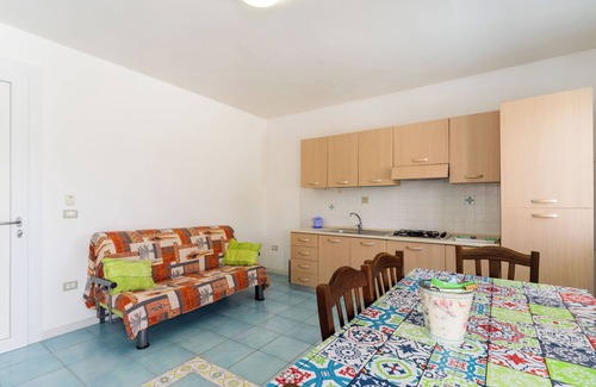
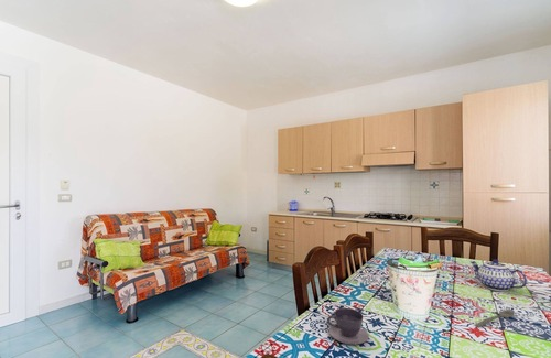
+ teacup (347, 325)
+ teapot (496, 273)
+ spoon (495, 317)
